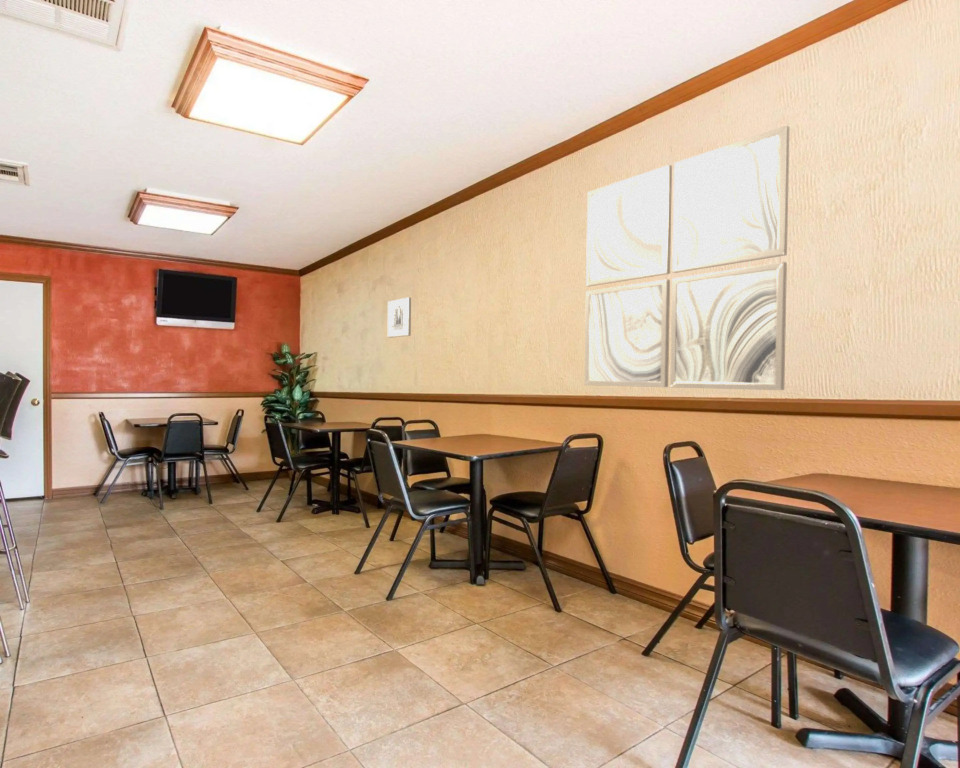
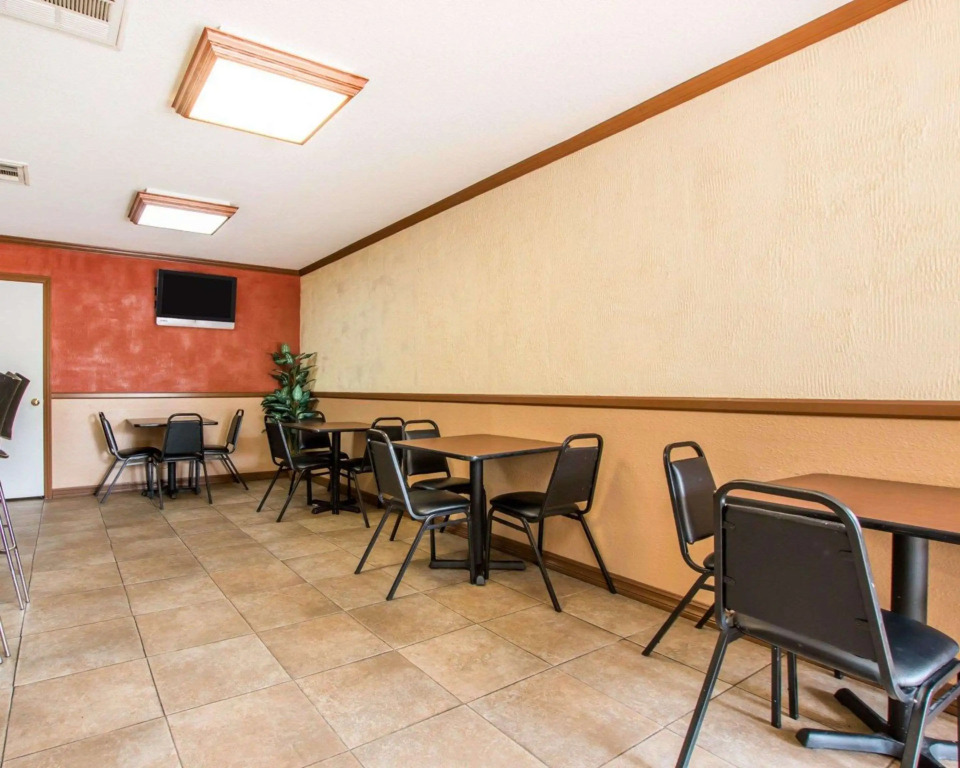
- wall art (398, 318)
- wall art (672, 278)
